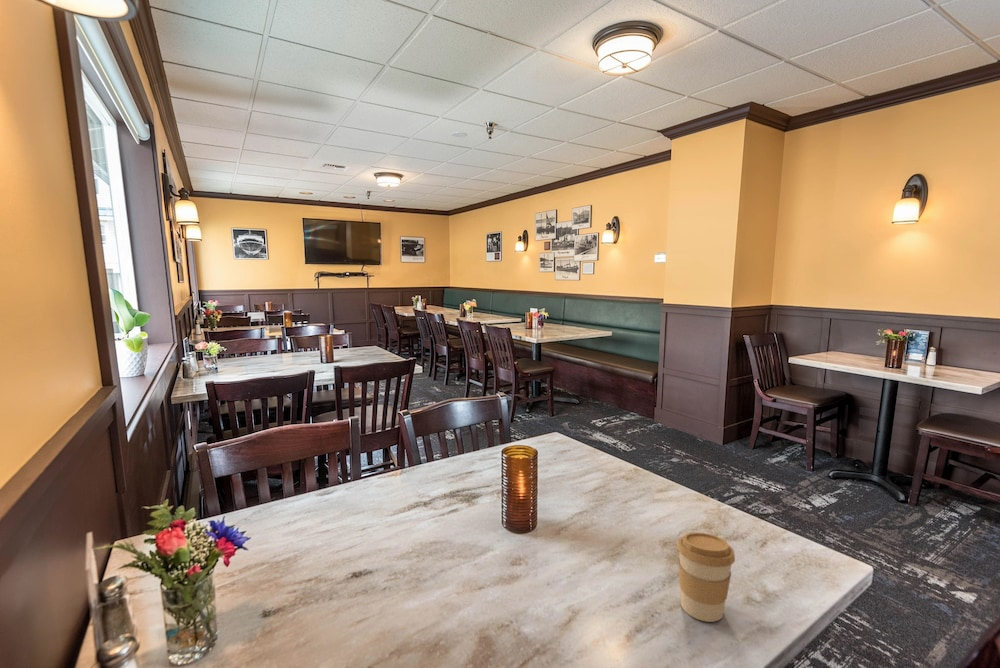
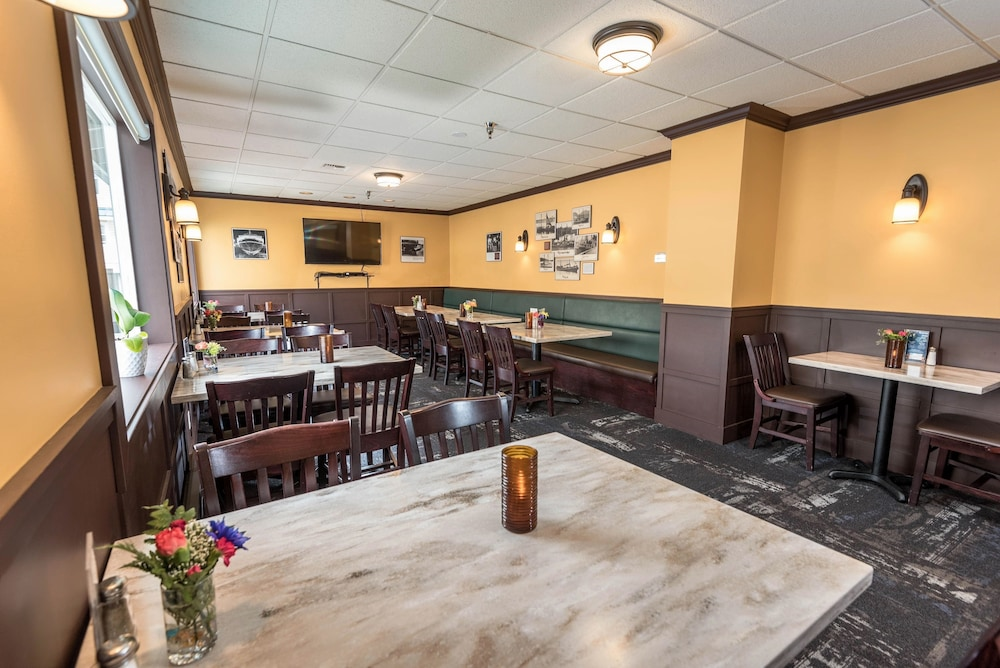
- coffee cup (703, 573)
